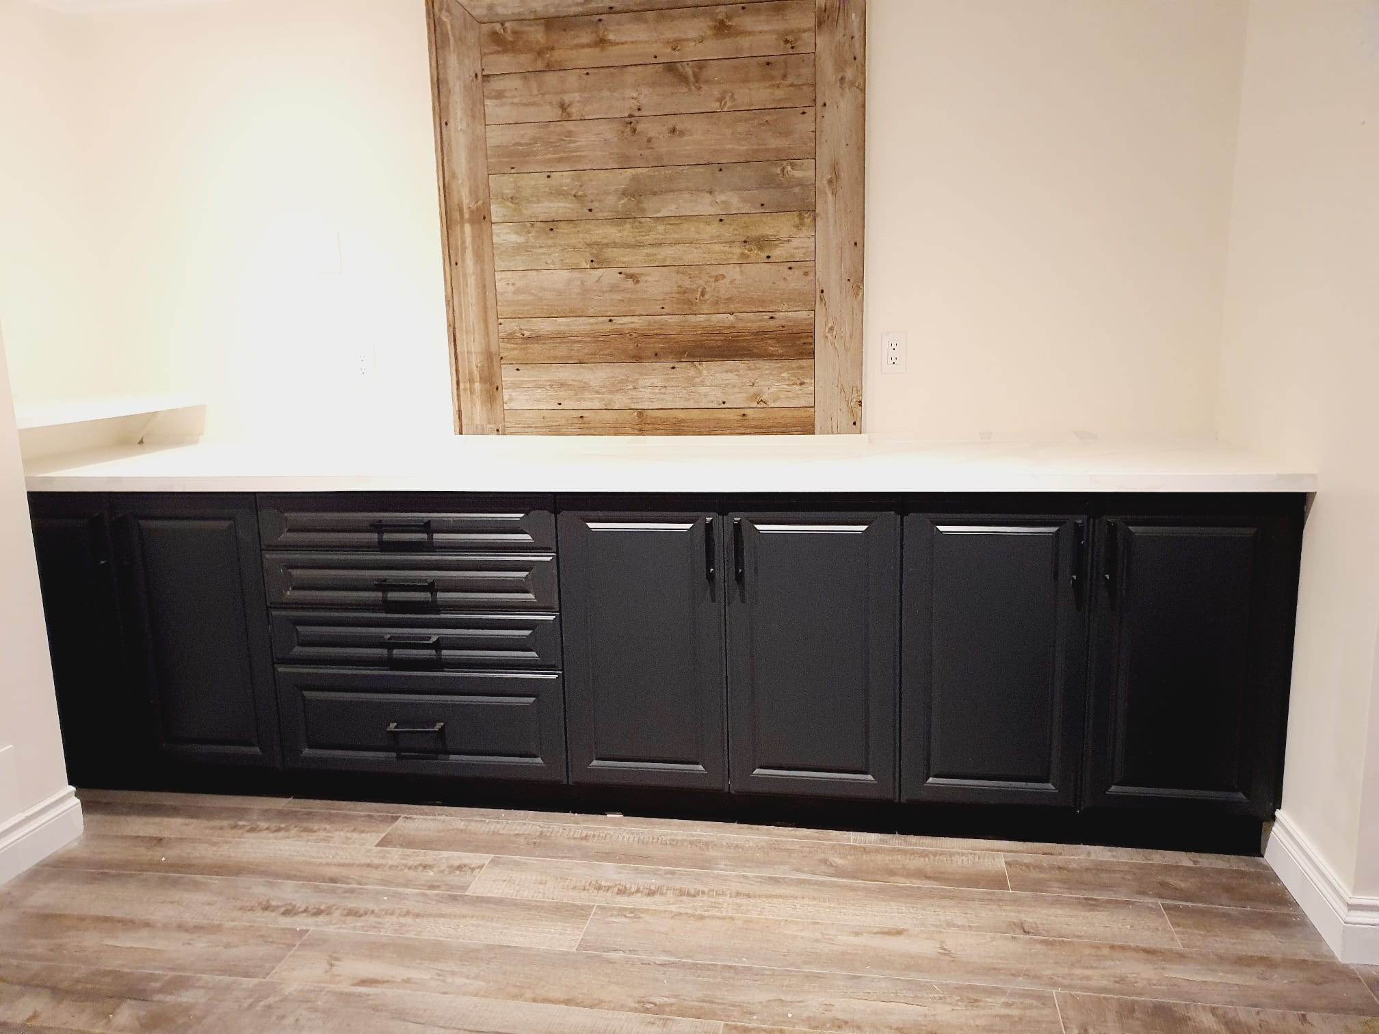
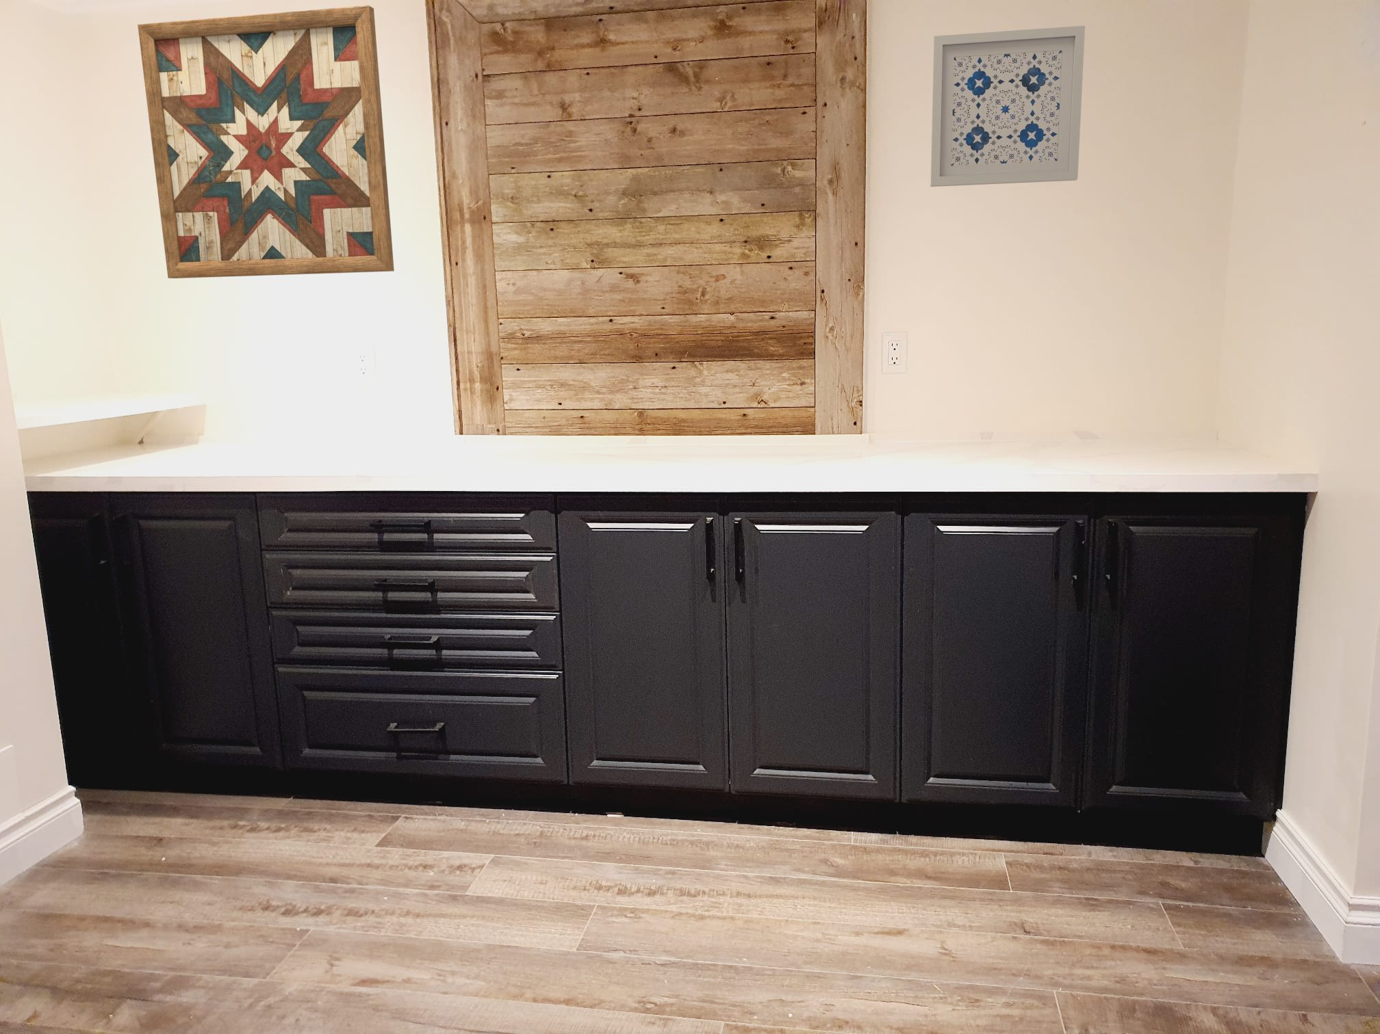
+ wall art (266, 149)
+ wall art (1005, 108)
